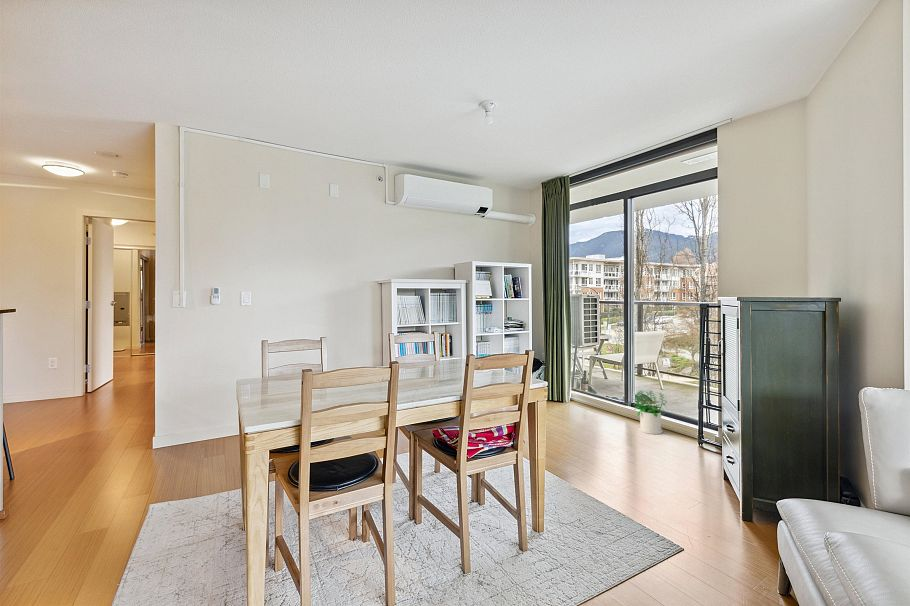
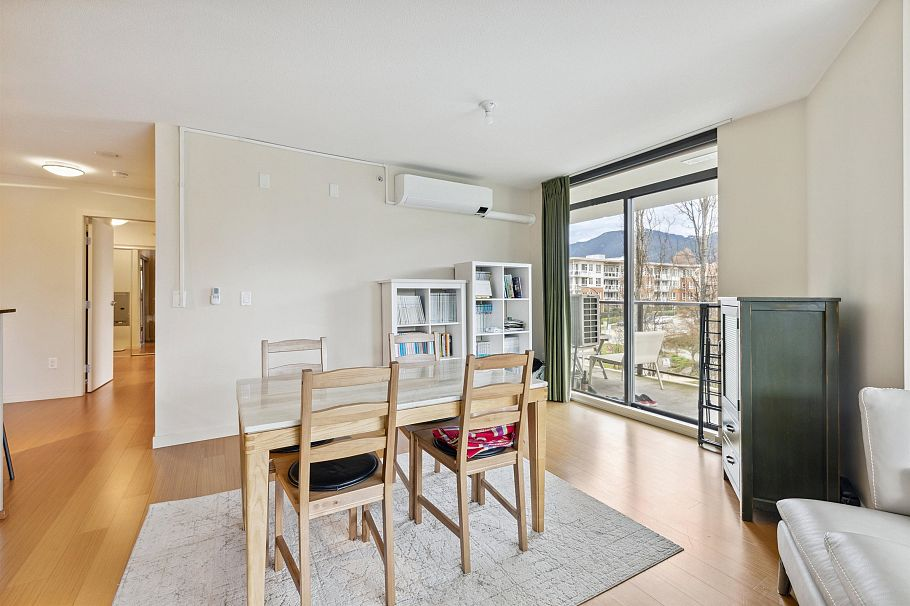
- potted plant (648, 410)
